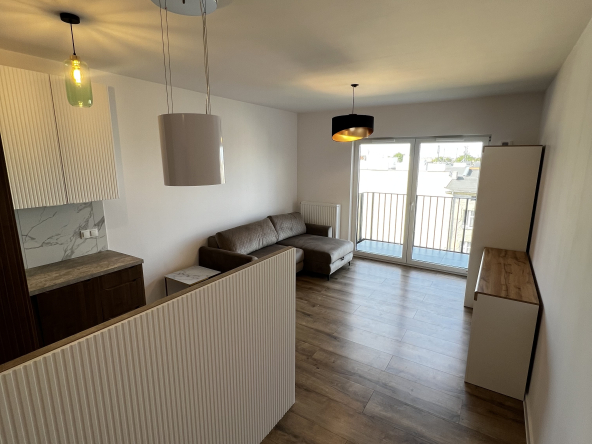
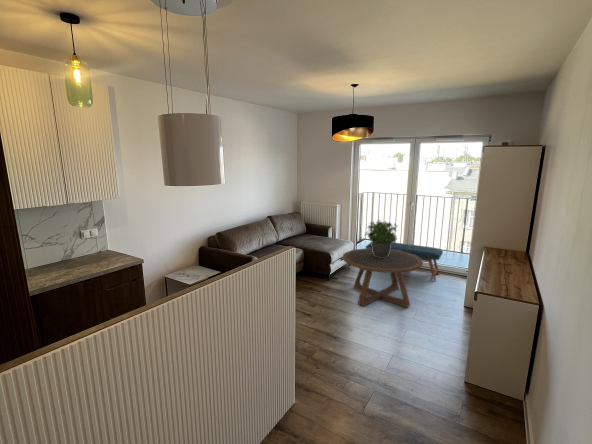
+ bench (402, 251)
+ coffee table (380, 271)
+ potted plant (380, 237)
